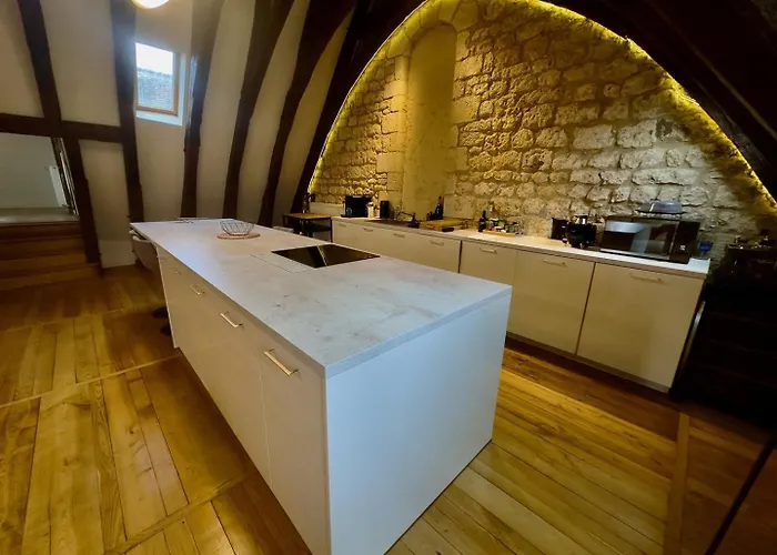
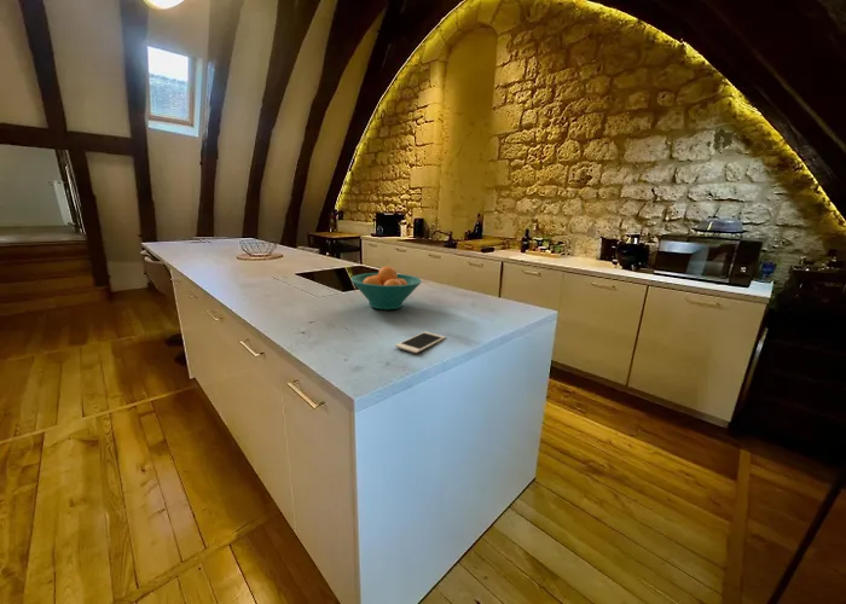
+ fruit bowl (386, 286)
+ cell phone (421, 341)
